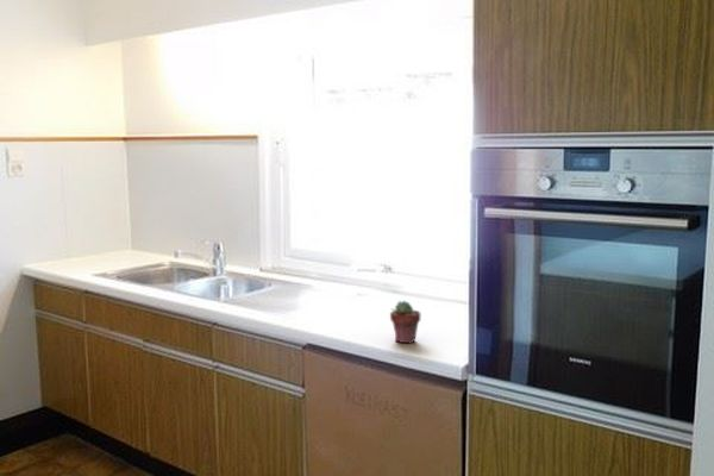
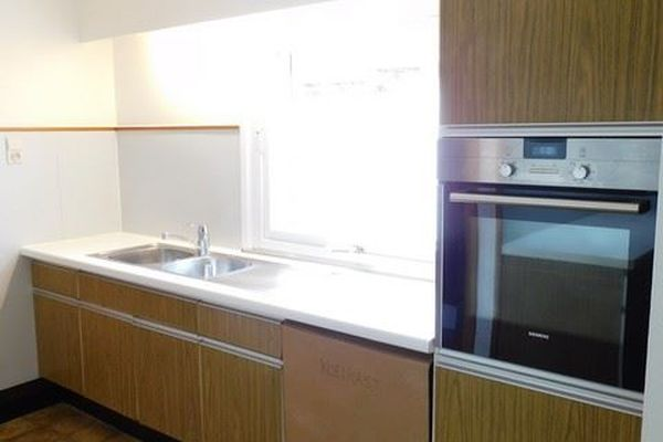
- potted succulent (405, 320)
